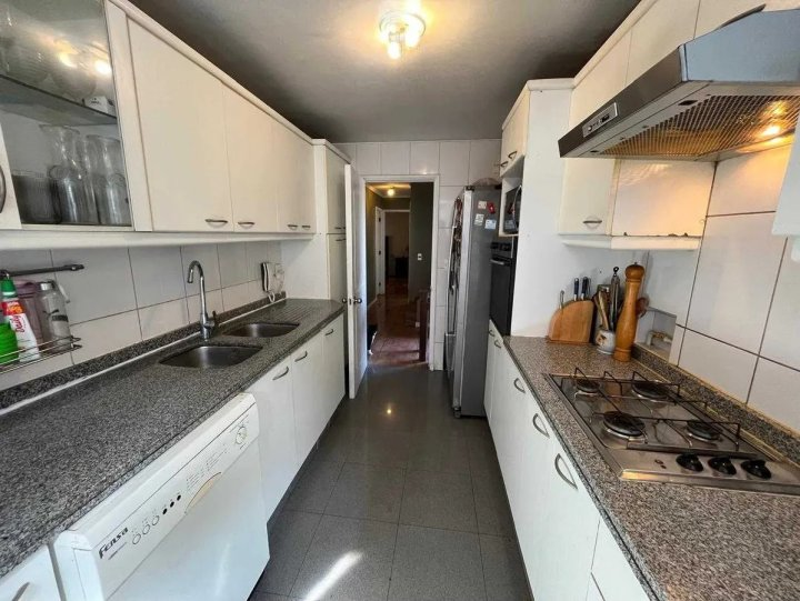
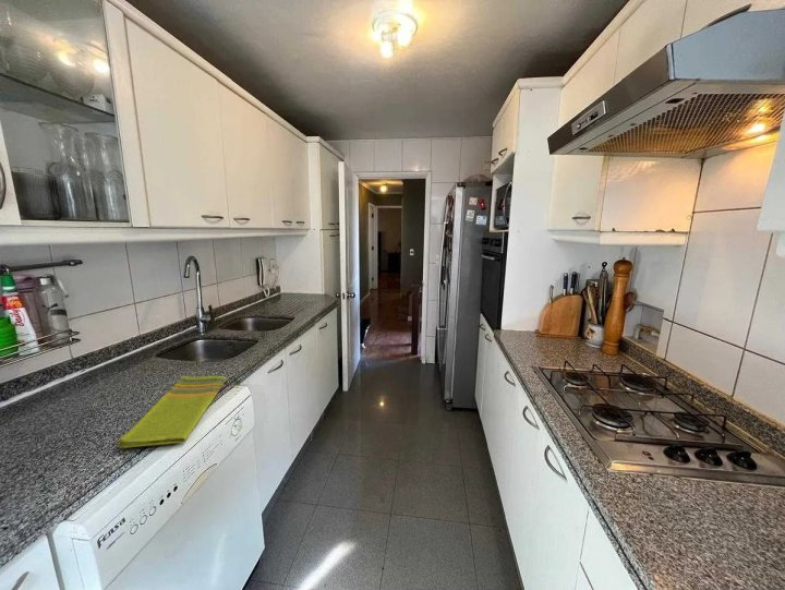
+ dish towel (182, 404)
